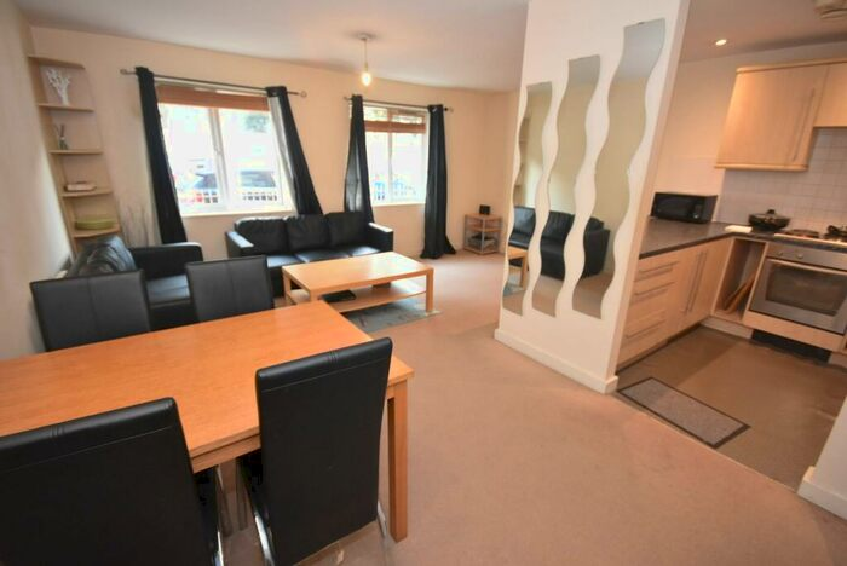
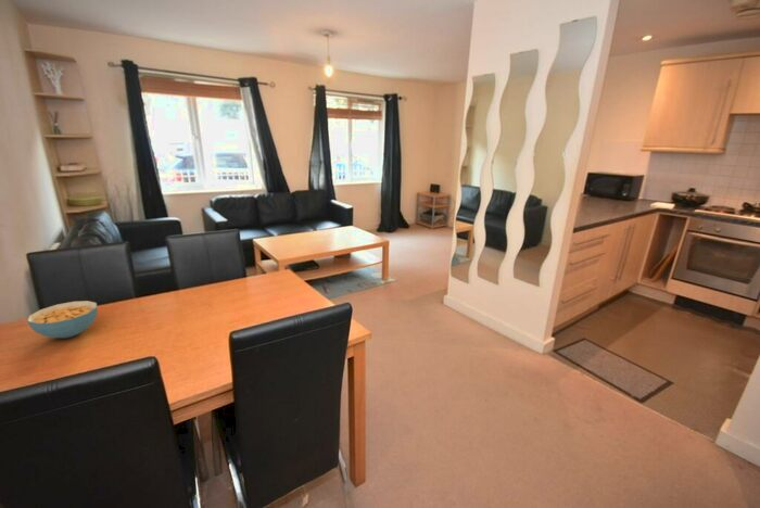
+ cereal bowl (66, 322)
